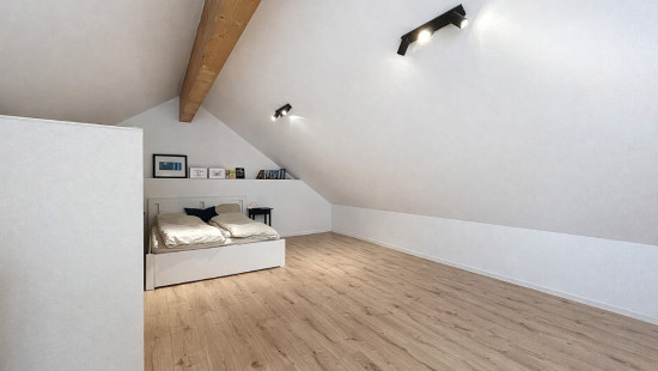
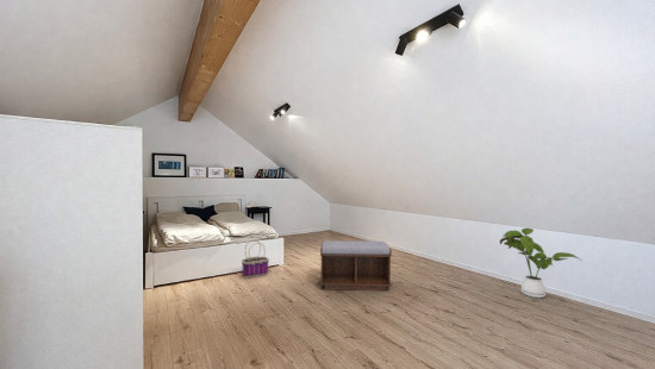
+ house plant (532, 261)
+ bench (354, 263)
+ basket (255, 257)
